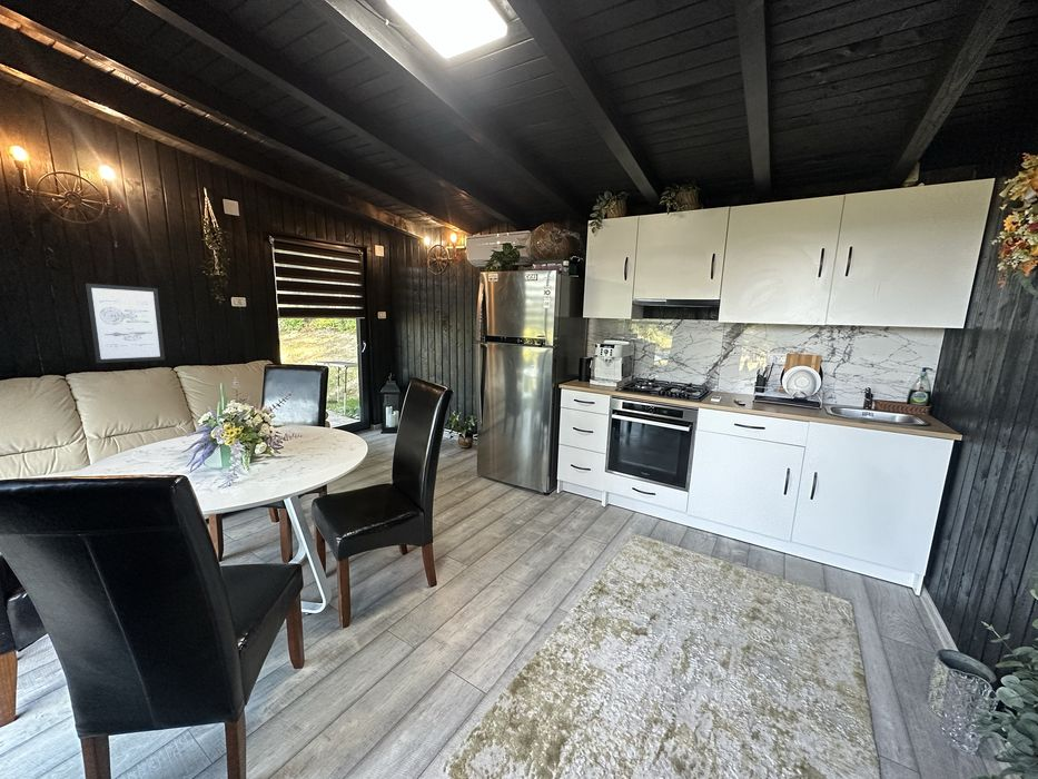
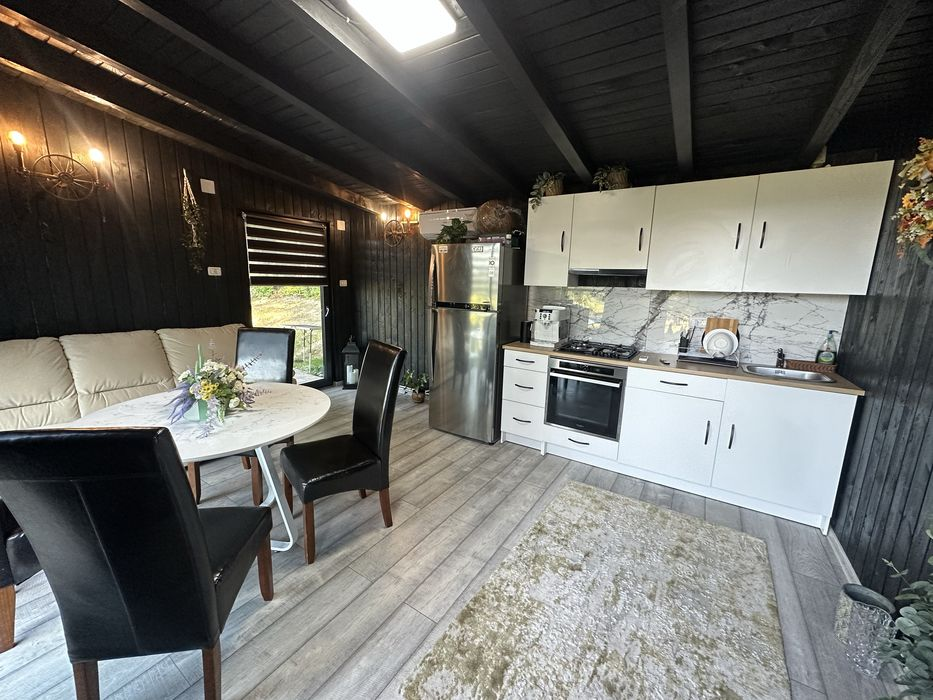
- wall art (127, 324)
